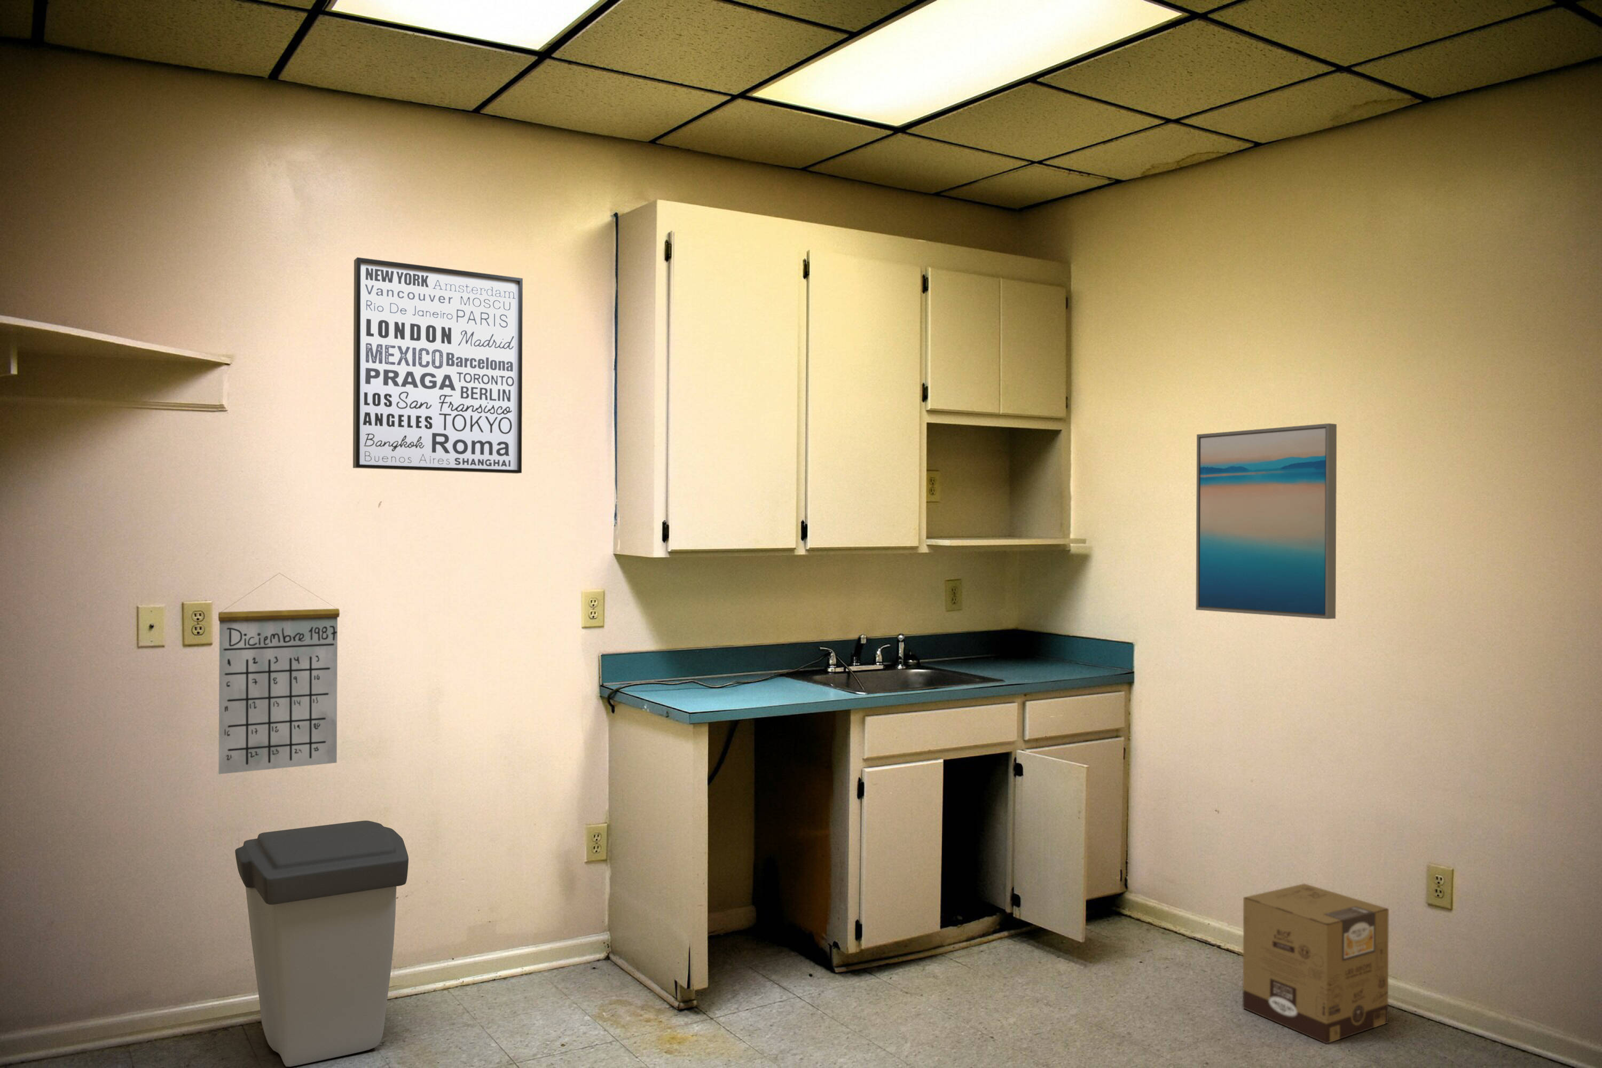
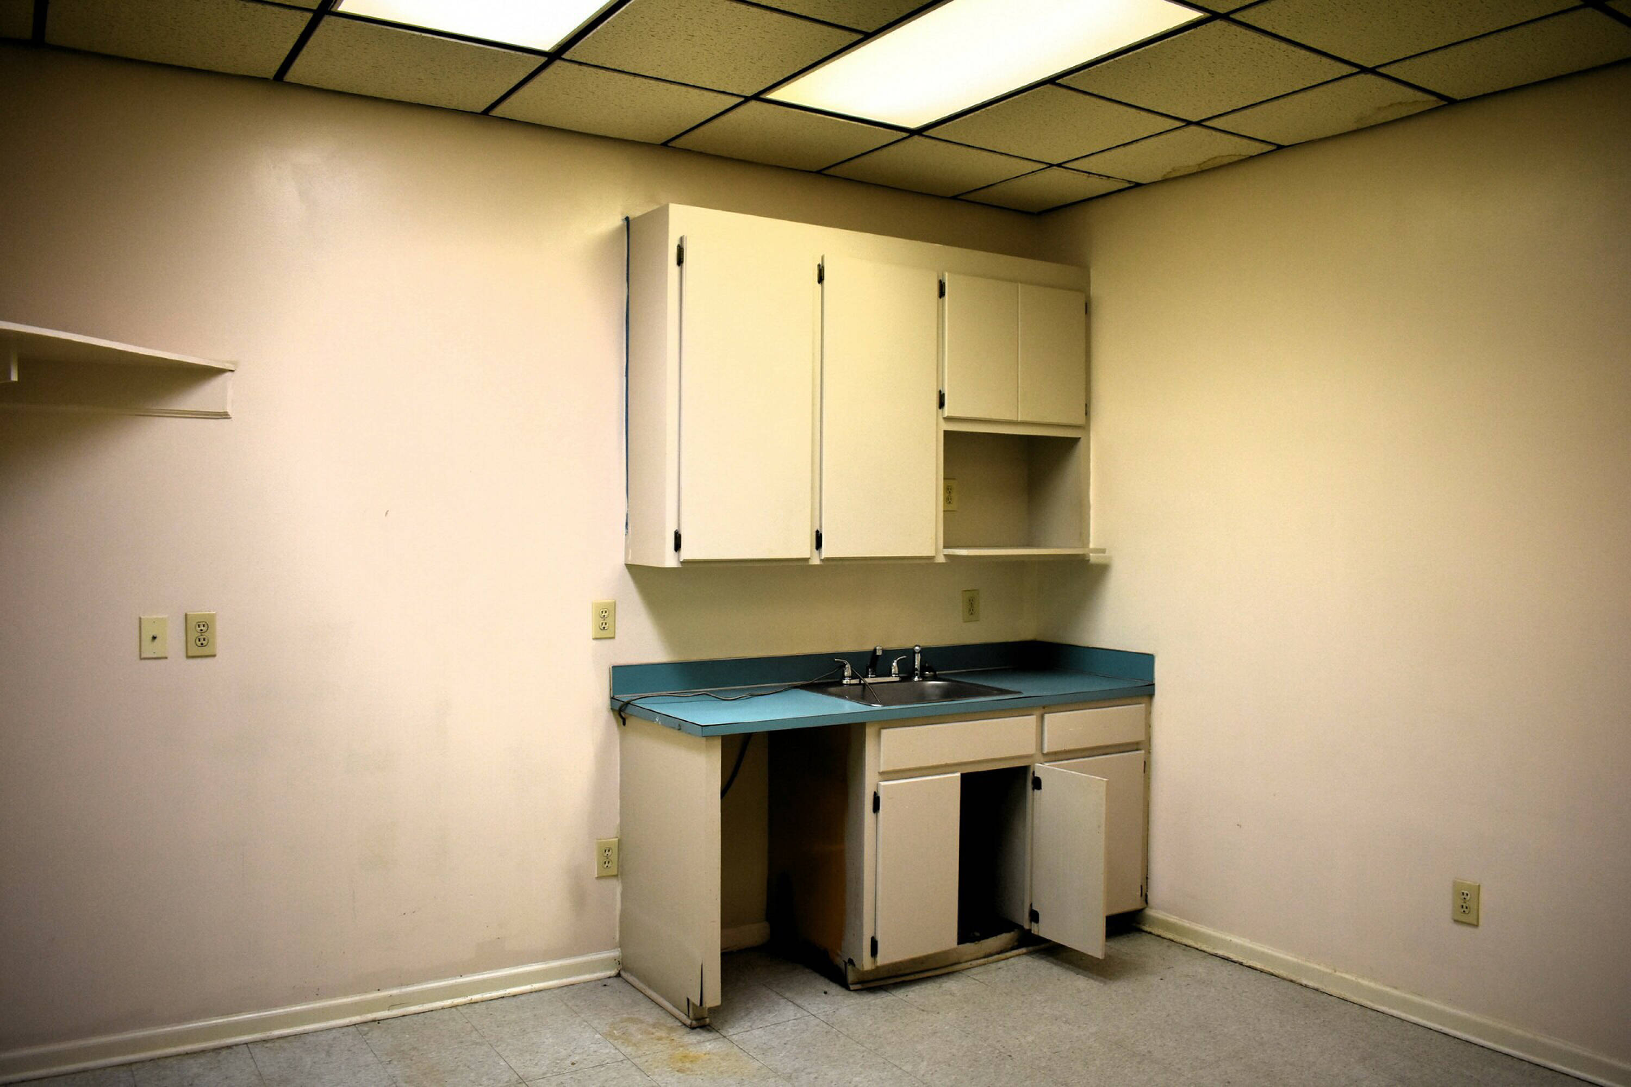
- cardboard box (1315, 958)
- wall art (1262, 522)
- calendar (280, 670)
- trash can (319, 937)
- wall art (441, 370)
